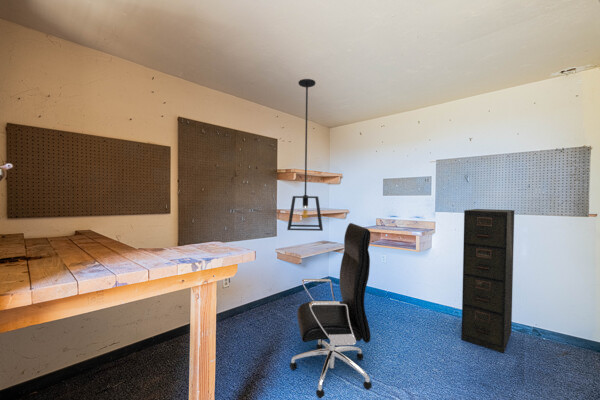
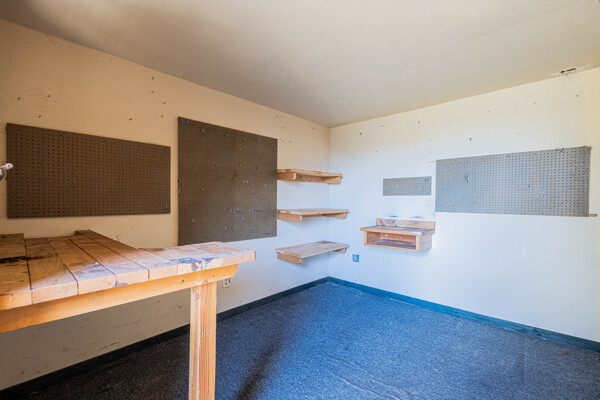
- light fixture (306, 155)
- filing cabinet (488, 273)
- office chair (332, 295)
